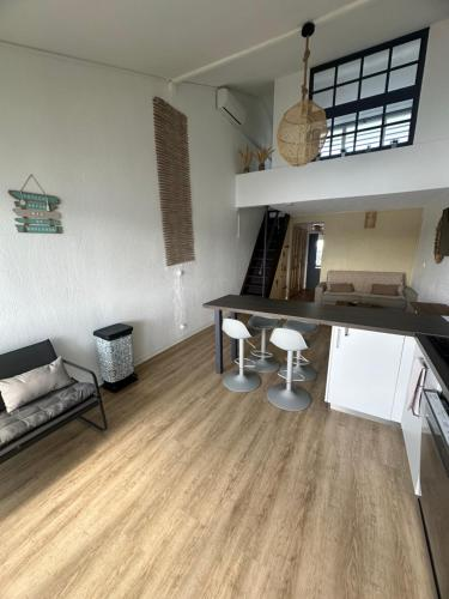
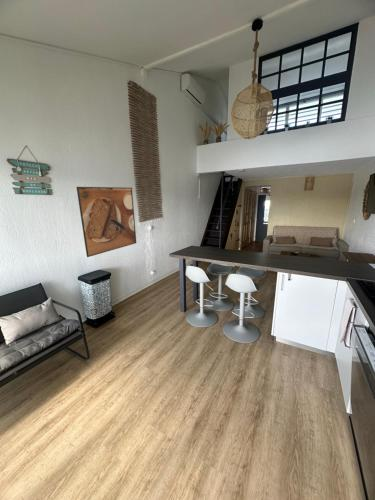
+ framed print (111, 219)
